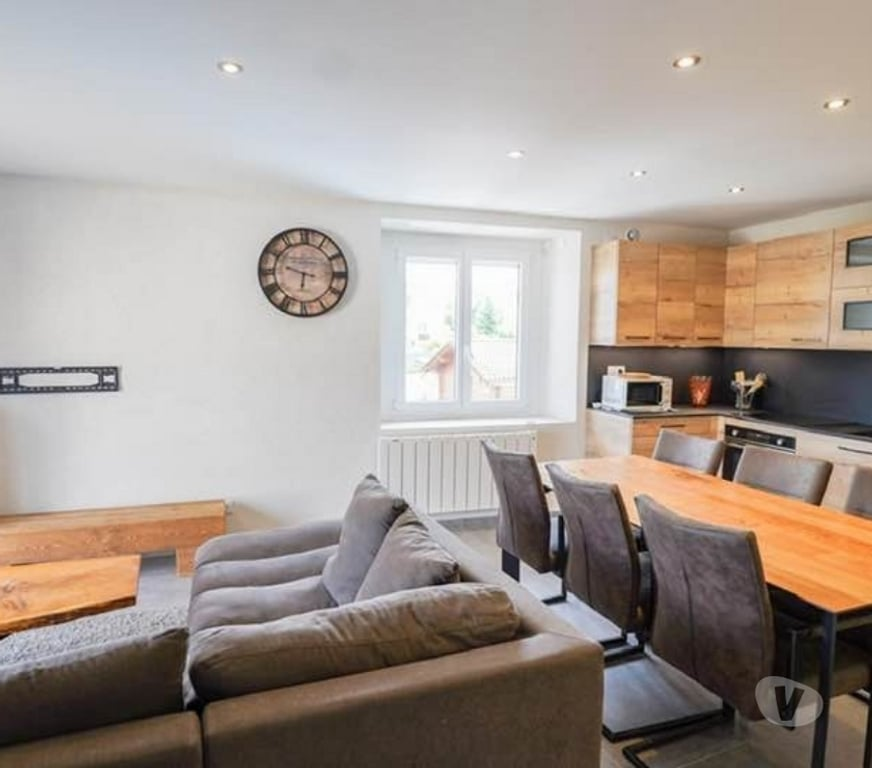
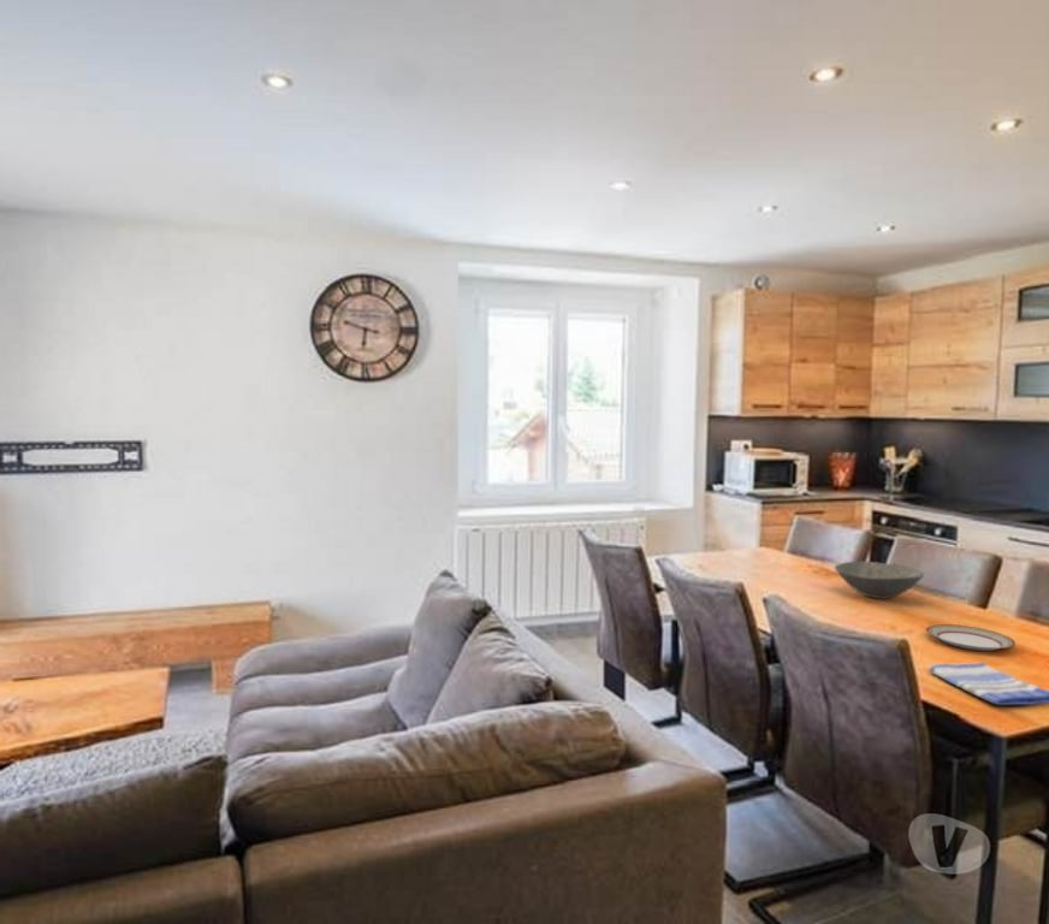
+ plate (968, 638)
+ dish towel (988, 682)
+ bowl (878, 582)
